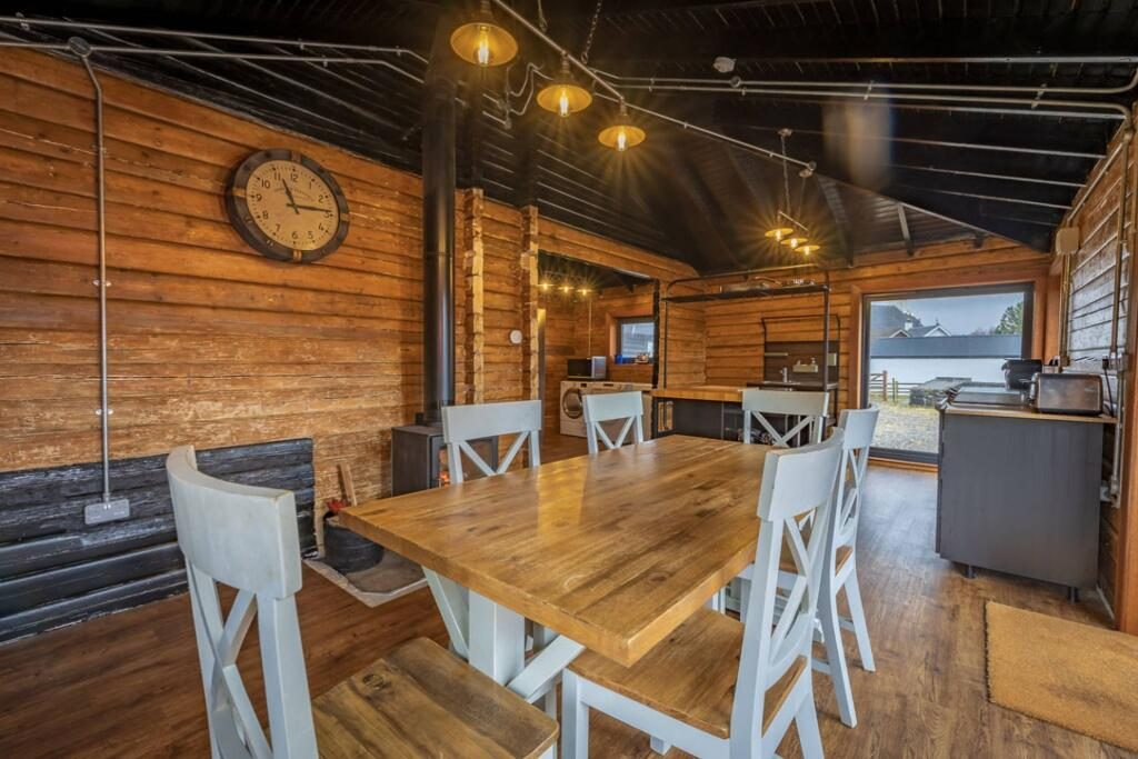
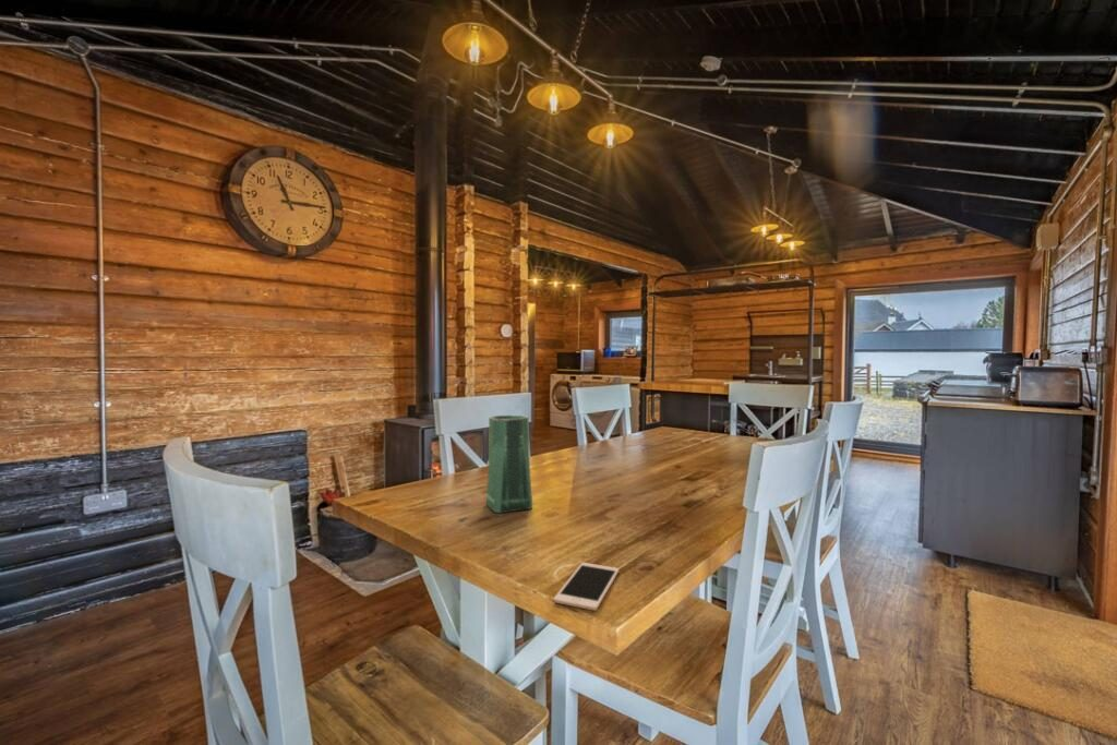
+ cell phone (588, 584)
+ vase (508, 460)
